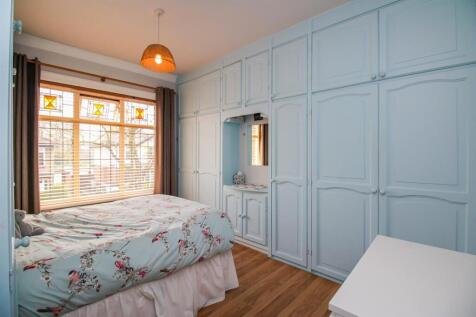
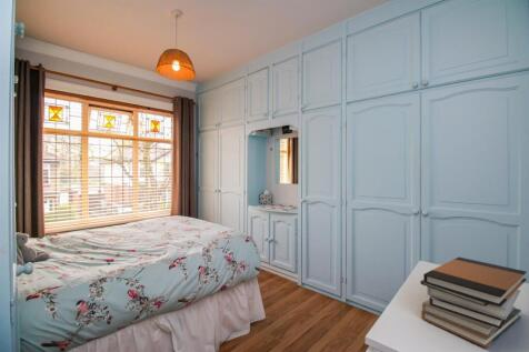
+ book stack (473, 294)
